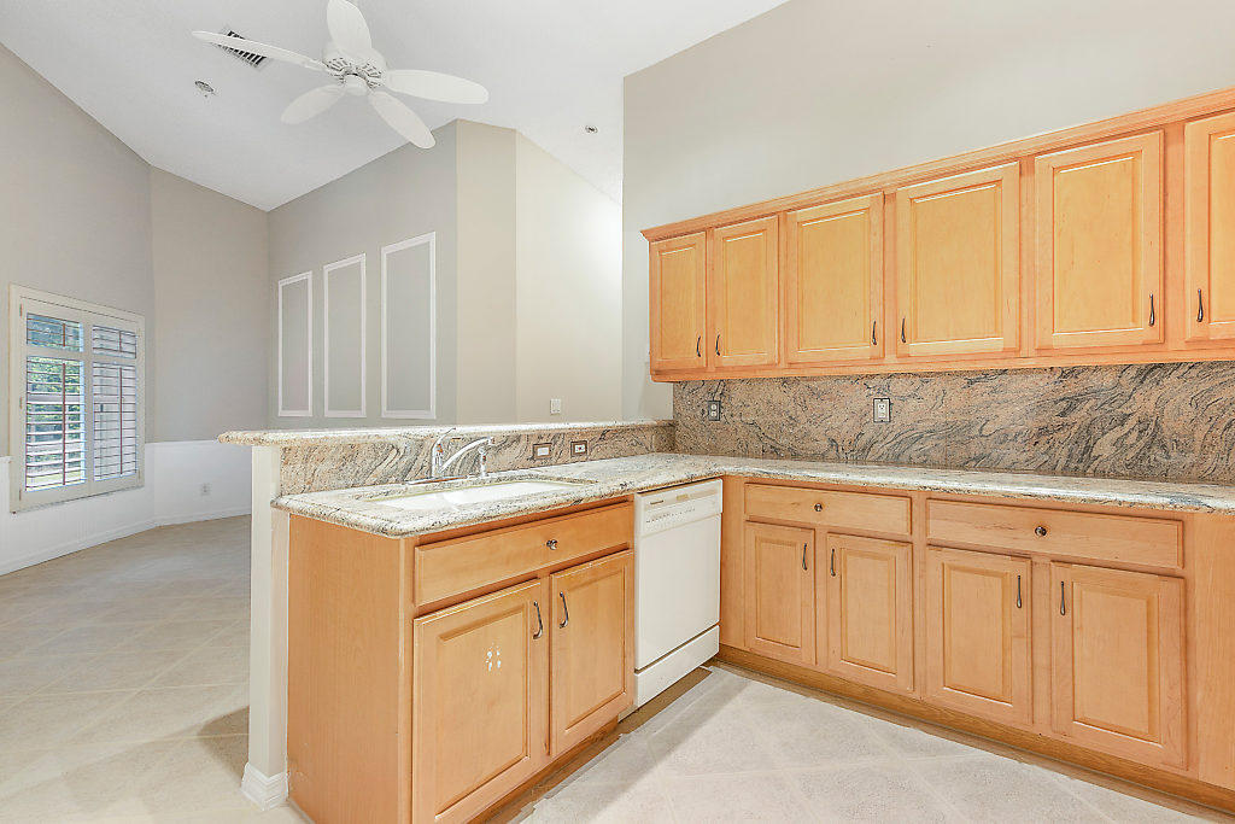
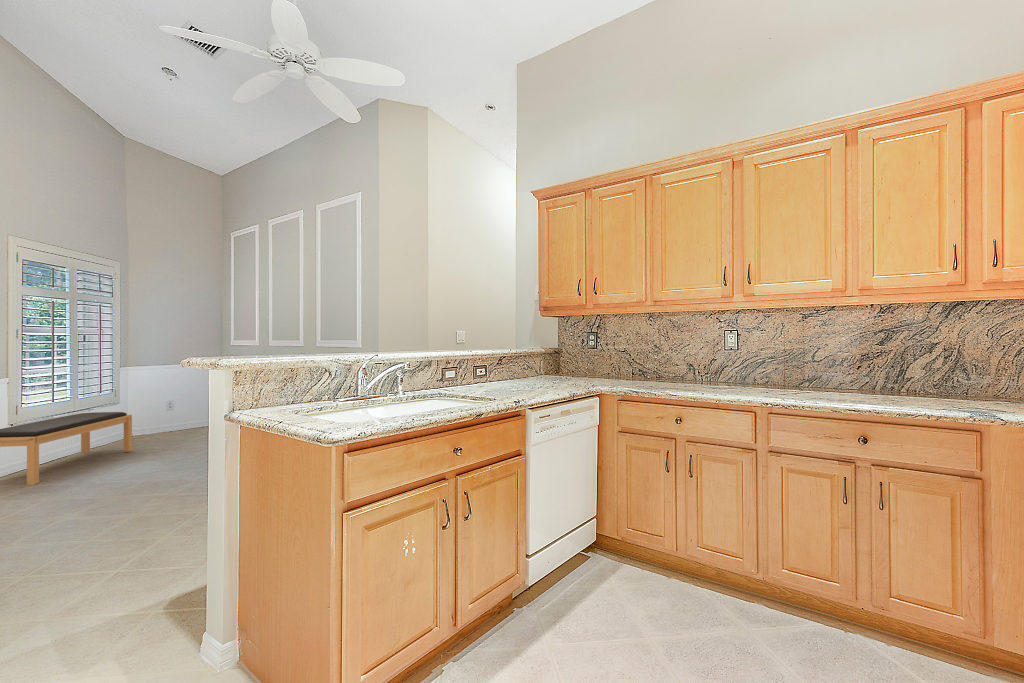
+ bench (61, 438)
